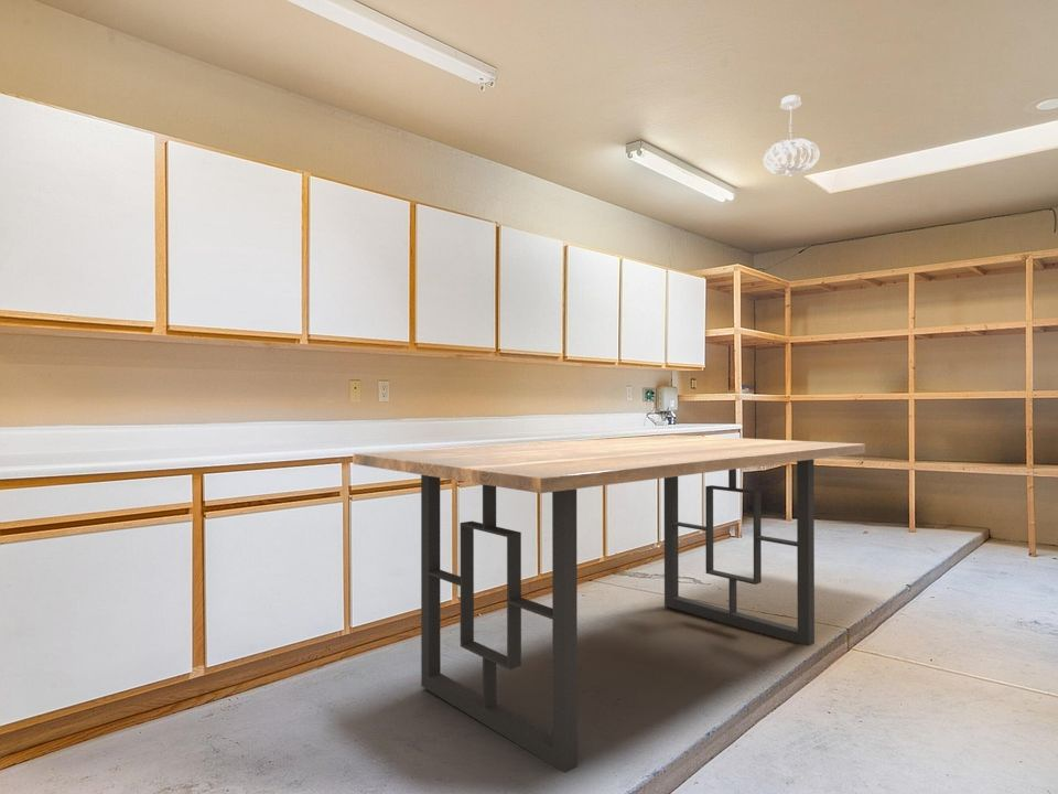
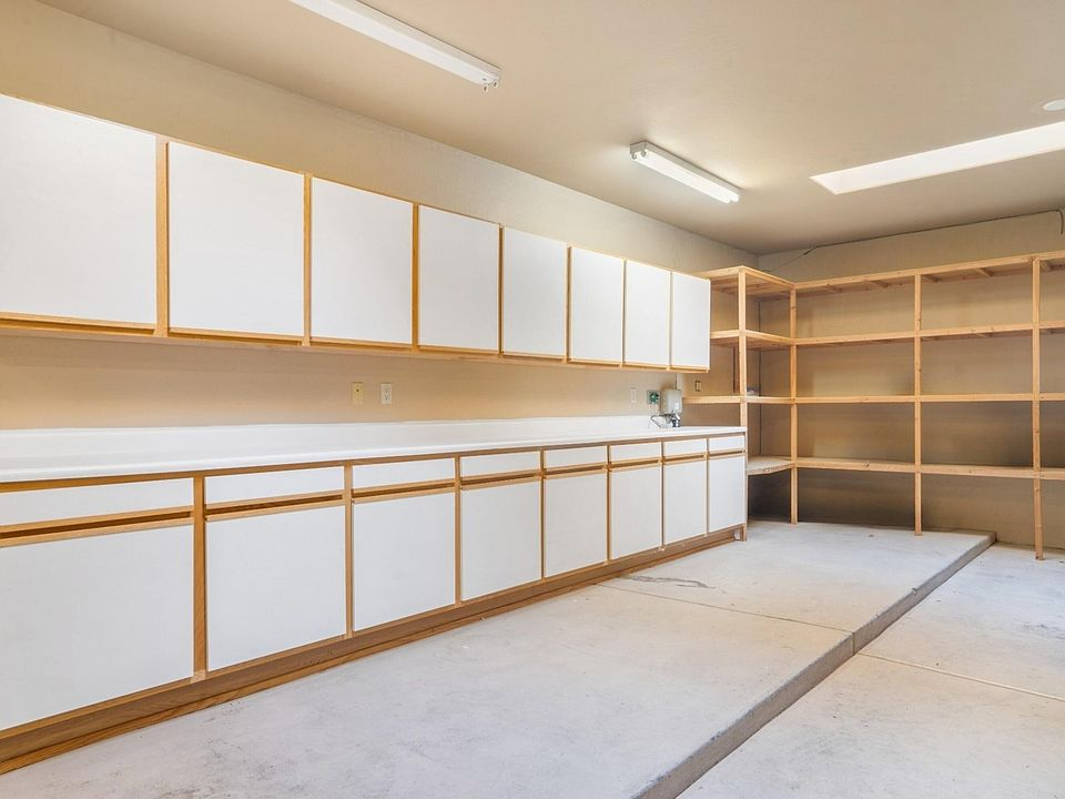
- dining table (665, 556)
- pendant light (790, 137)
